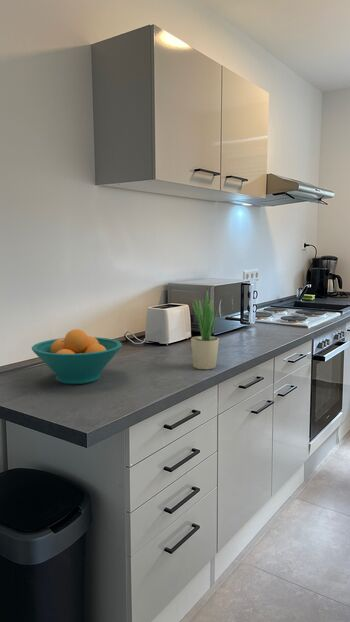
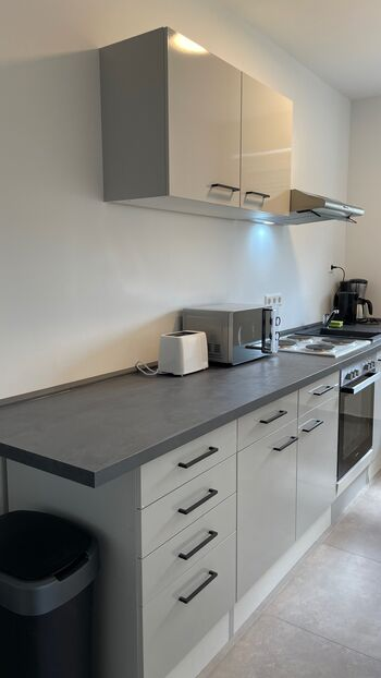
- potted plant (204, 326)
- fruit bowl (77, 354)
